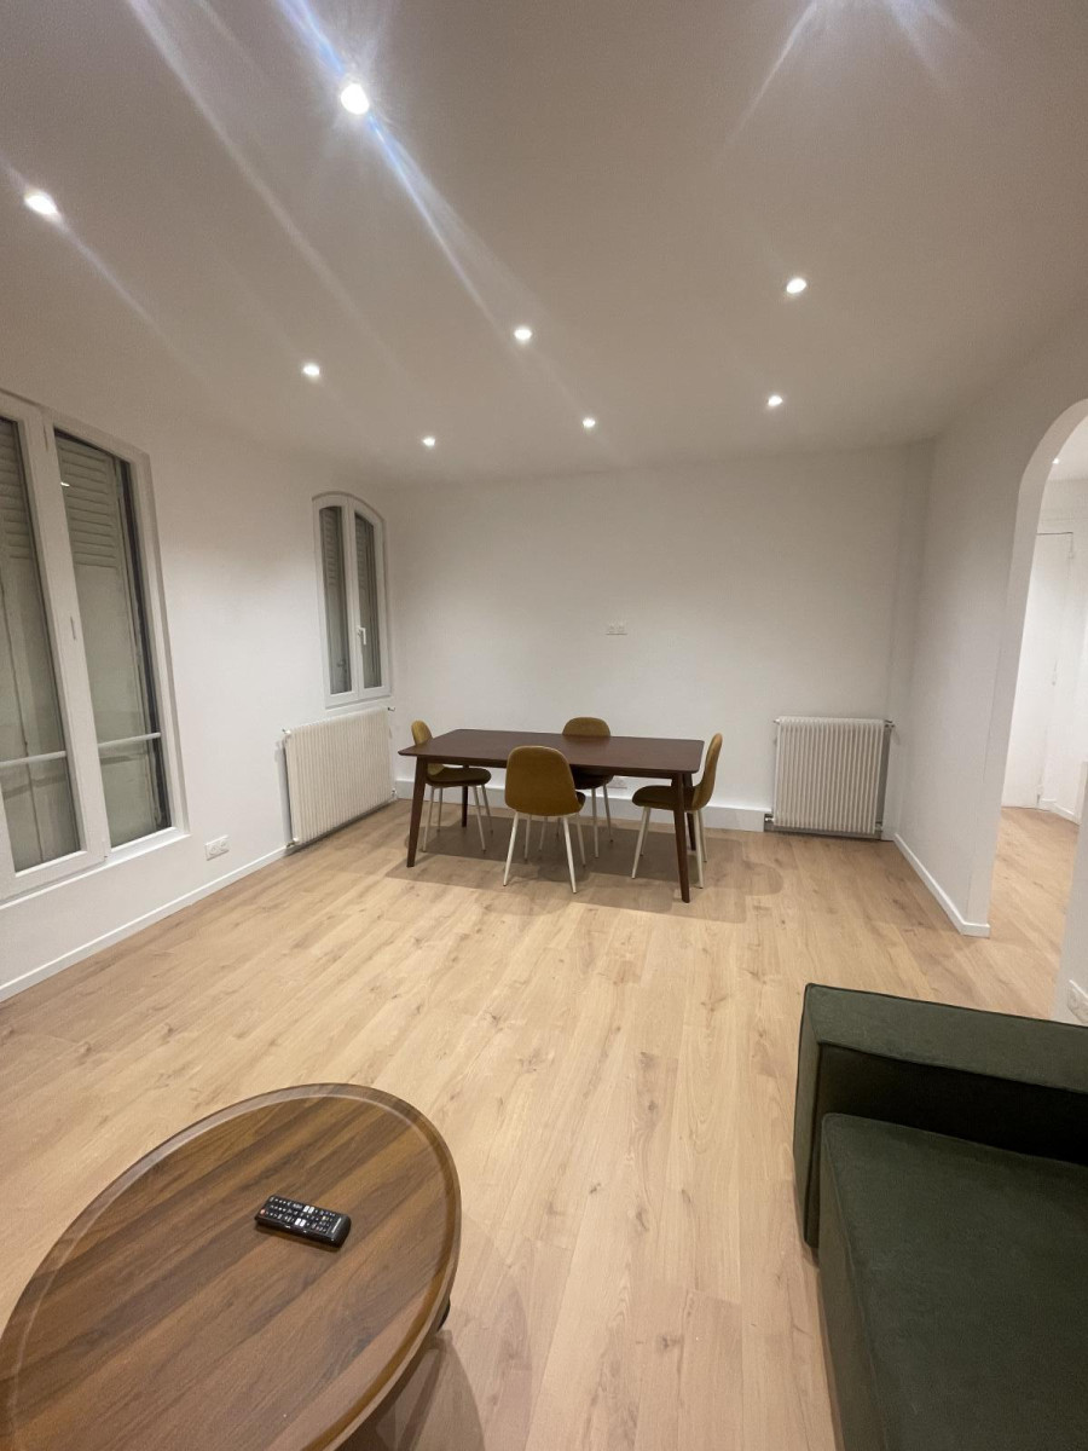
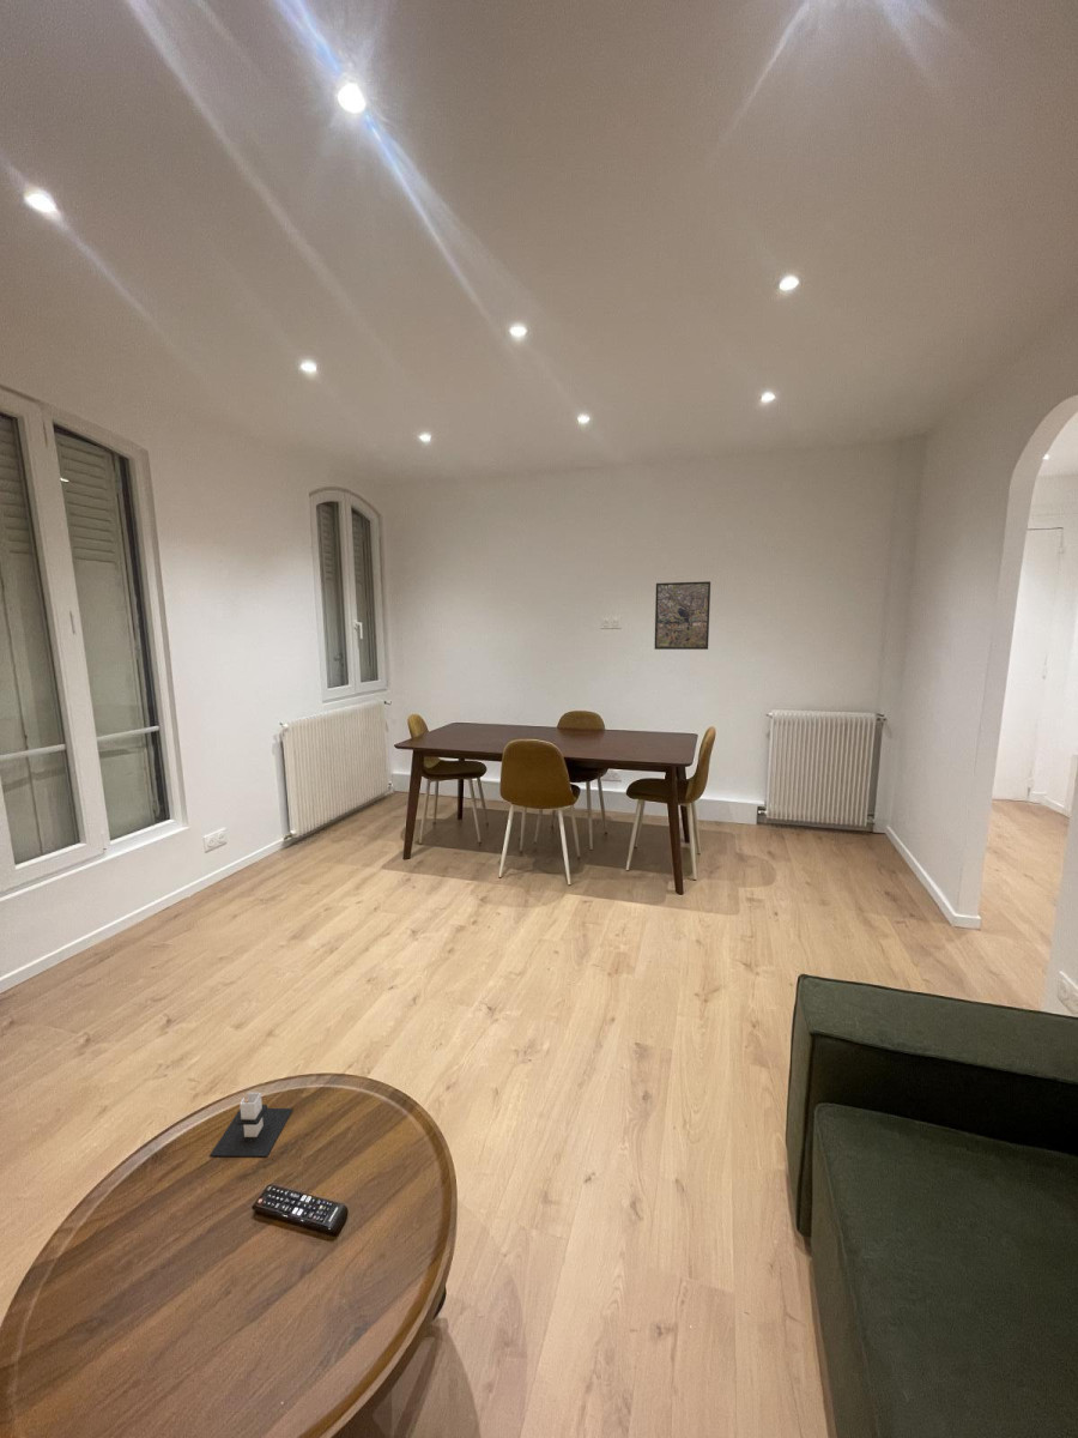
+ architectural model (252, 1114)
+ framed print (682, 616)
